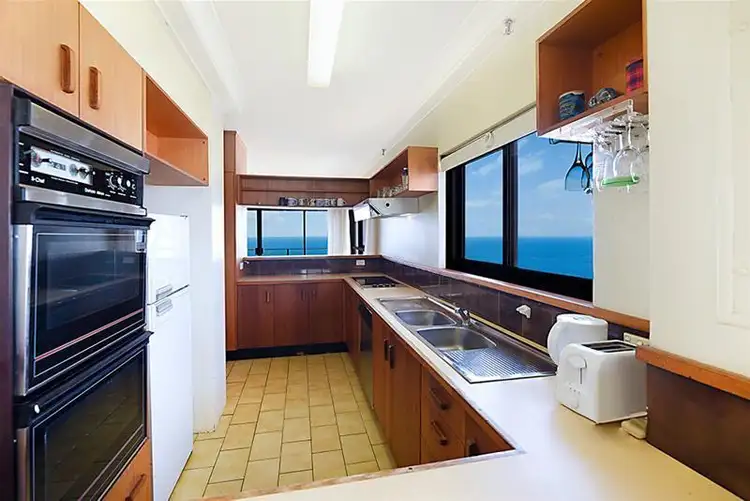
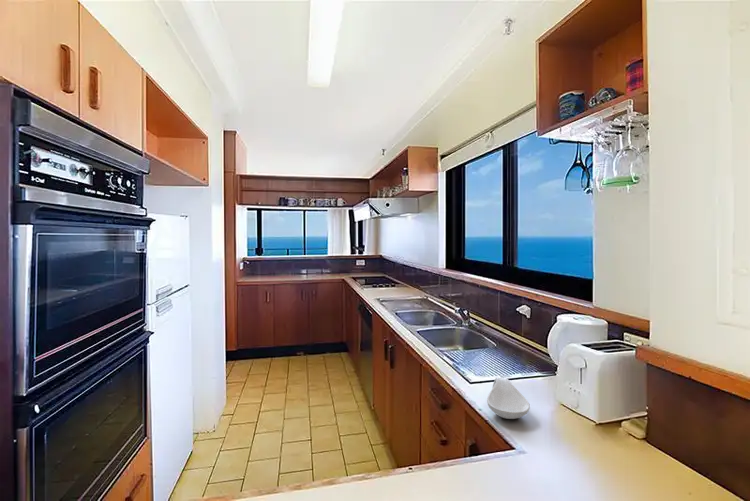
+ spoon rest (504, 395)
